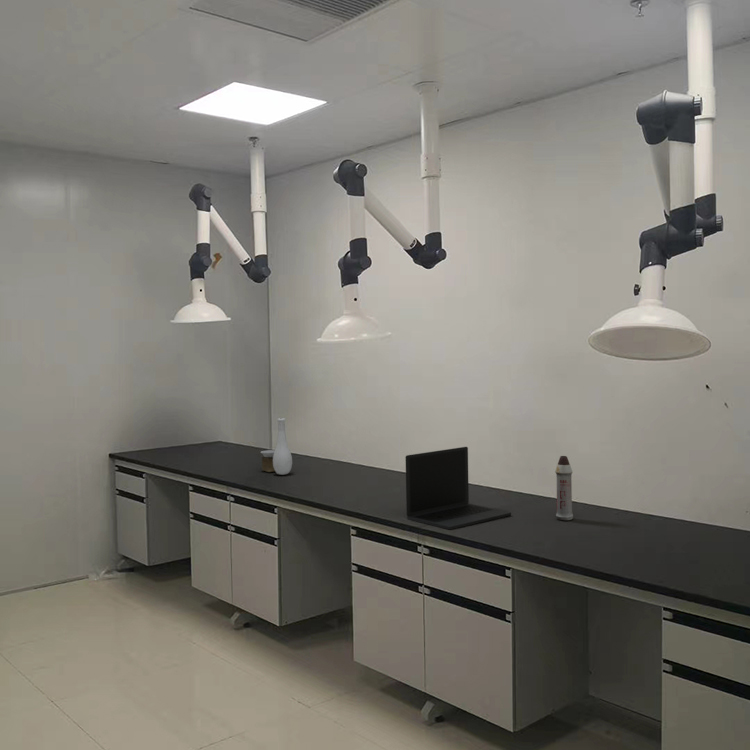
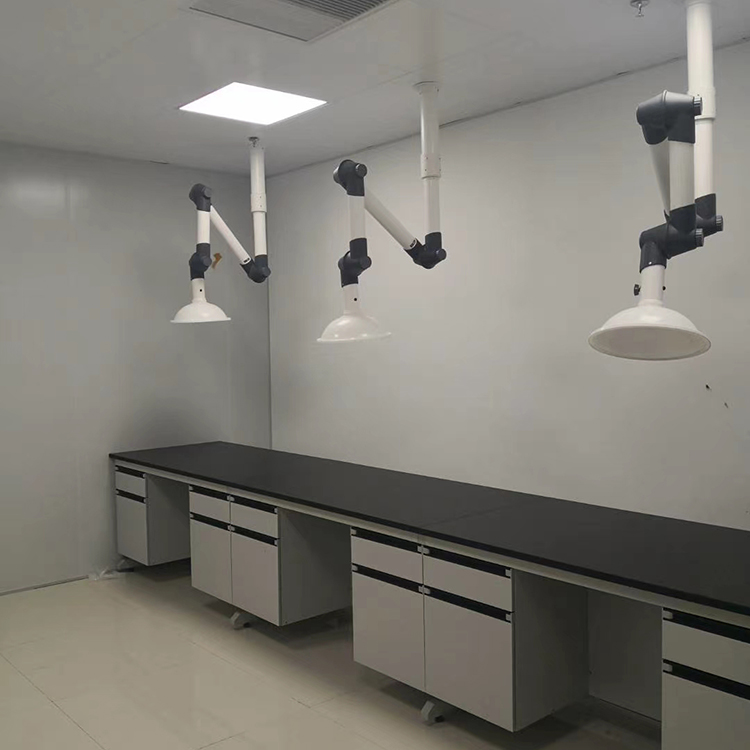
- laptop (458, 485)
- vase (276, 445)
- spray bottle (564, 487)
